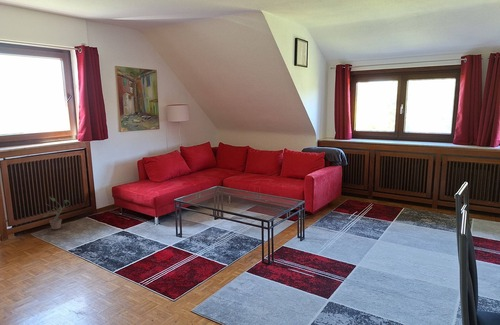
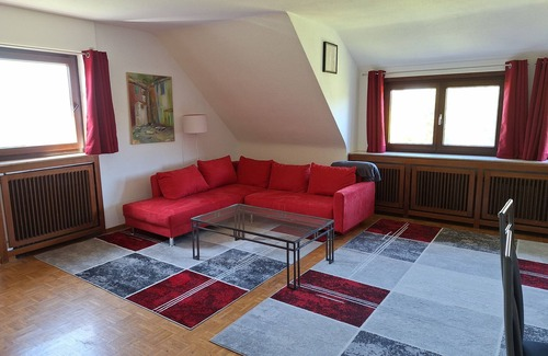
- potted plant (57, 211)
